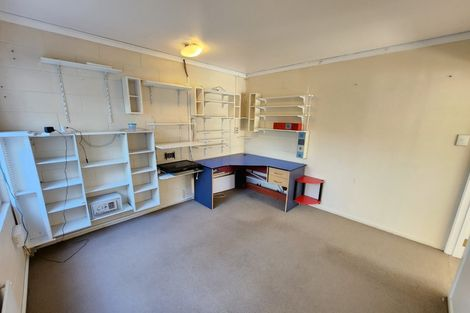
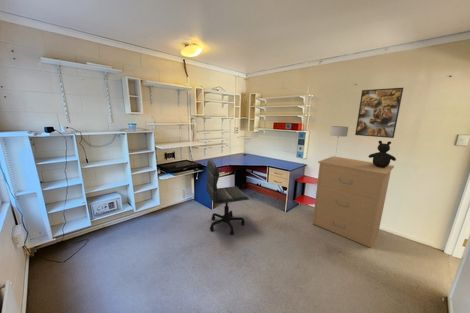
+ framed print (377, 113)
+ filing cabinet (349, 196)
+ table lamp (337, 143)
+ teddy bear (382, 153)
+ office chair (227, 193)
